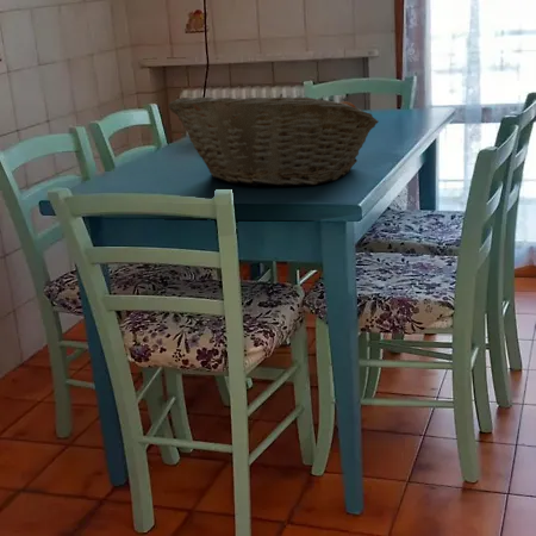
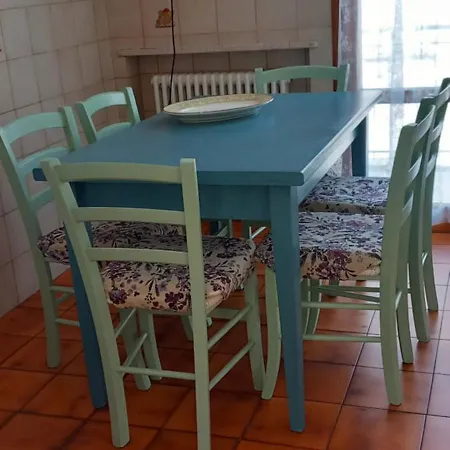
- fruit basket (273, 131)
